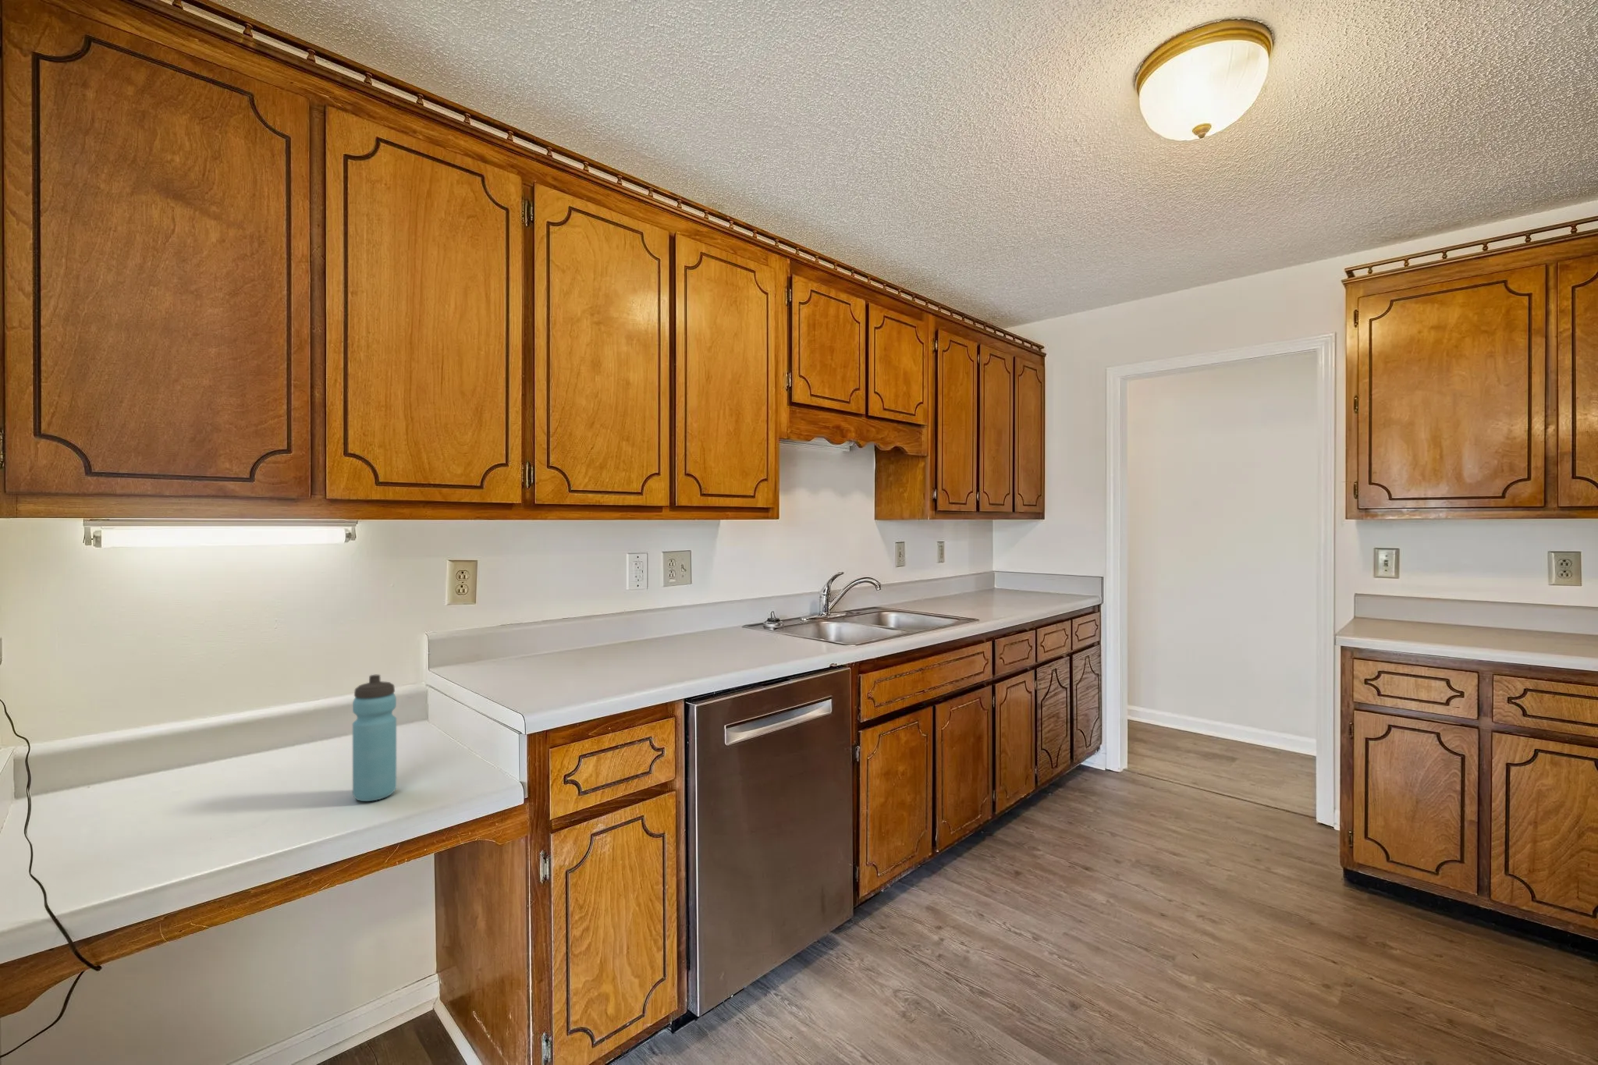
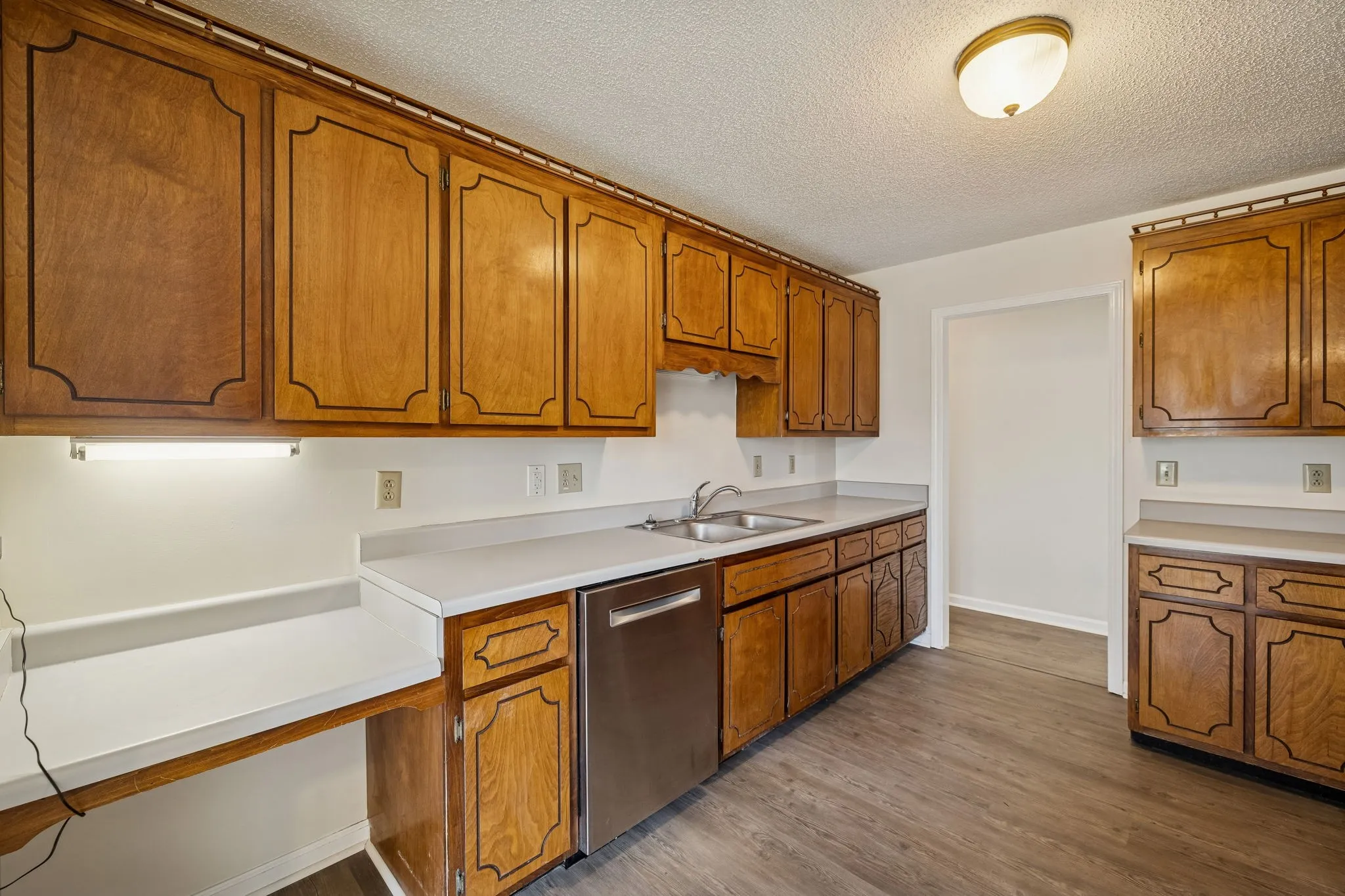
- water bottle (374, 735)
